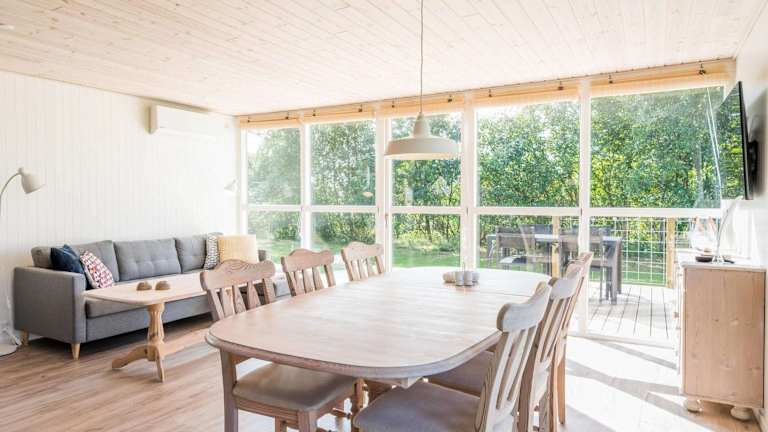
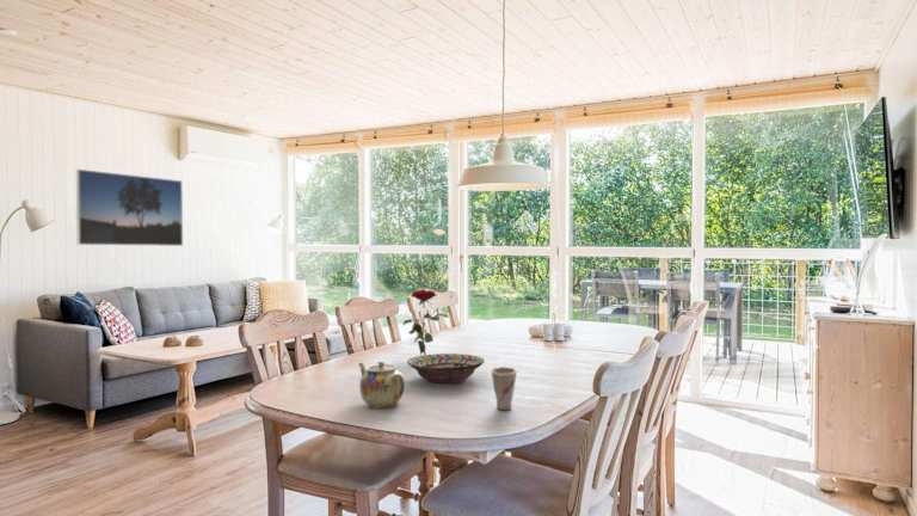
+ cup (504, 388)
+ flower (419, 324)
+ decorative bowl (445, 369)
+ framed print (133, 210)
+ teapot (380, 382)
